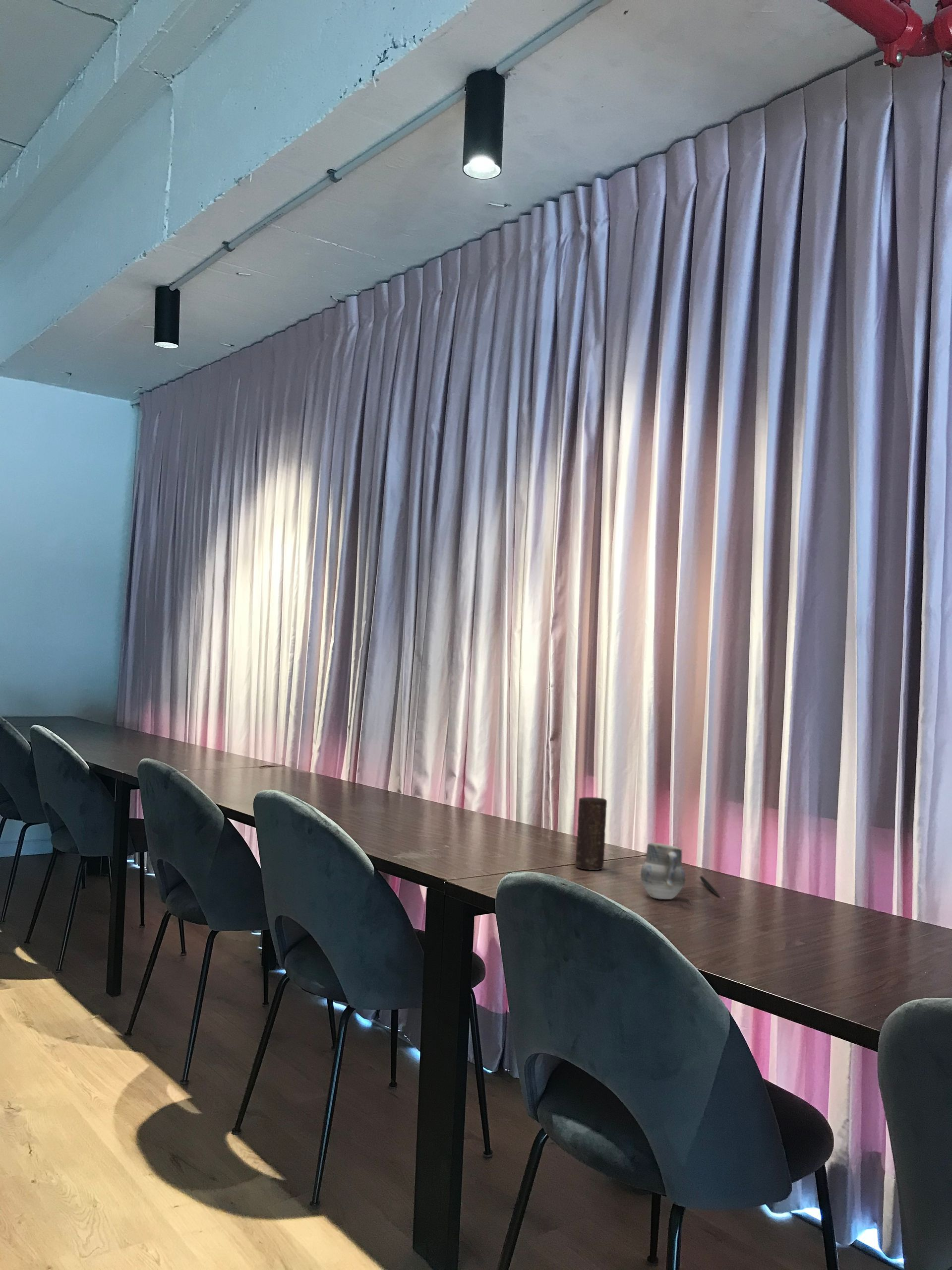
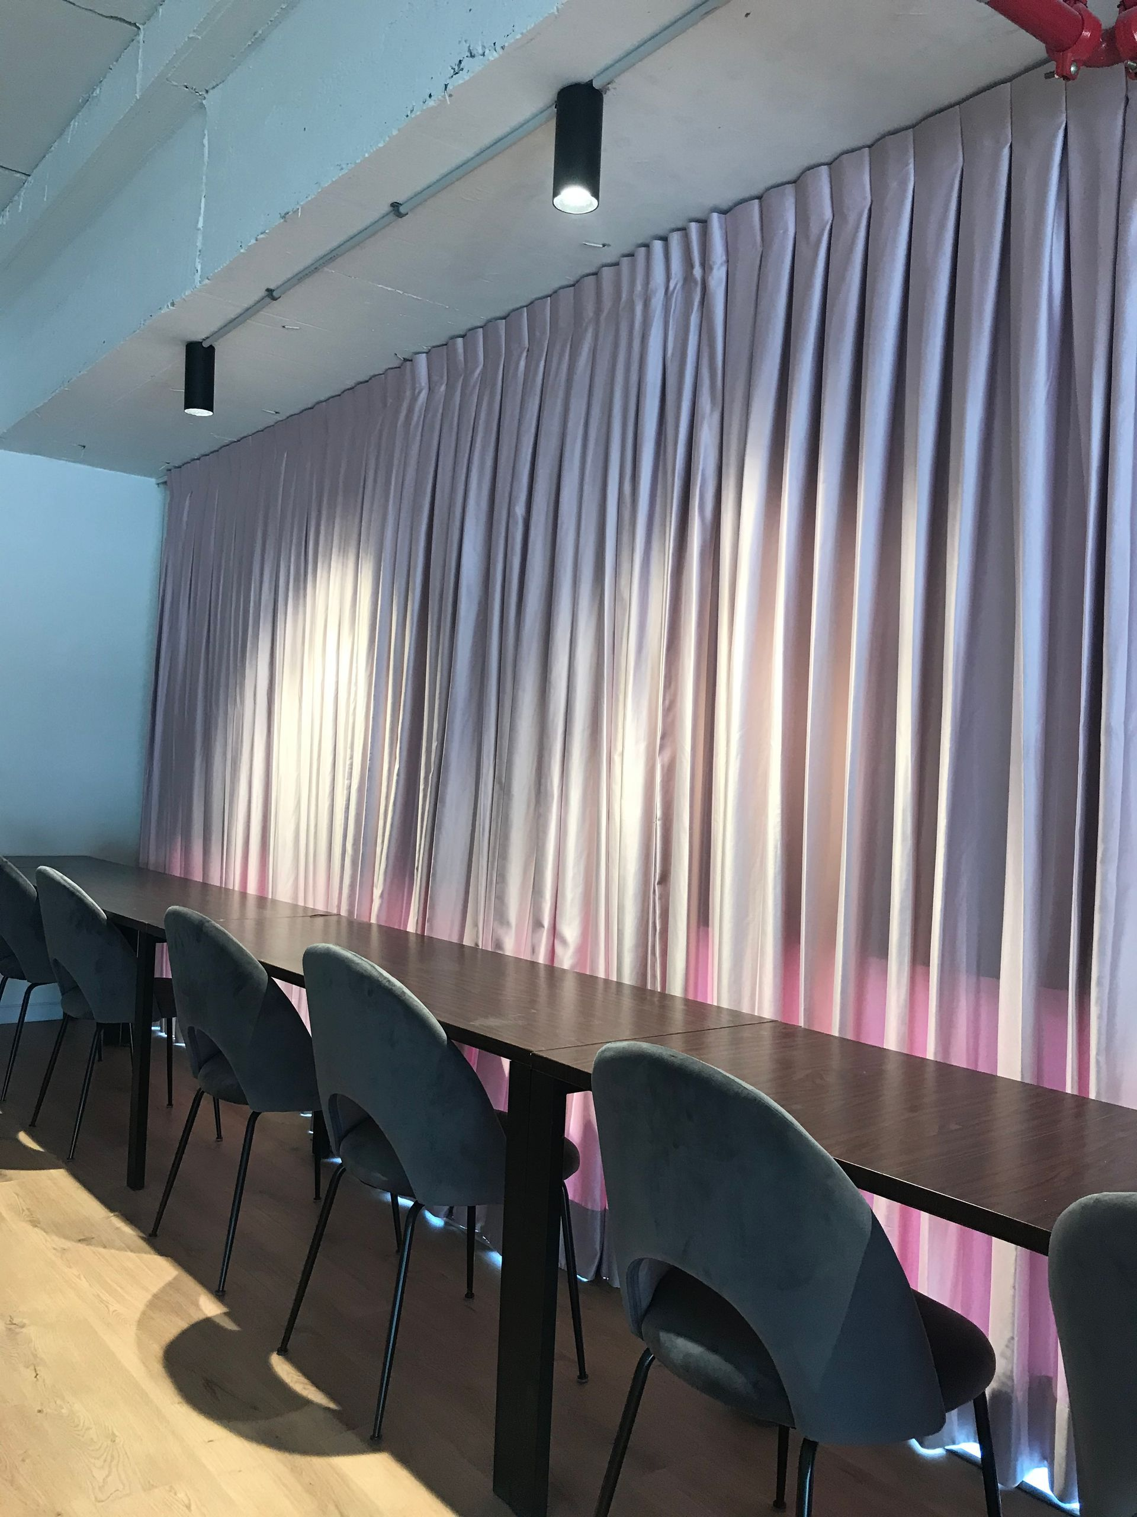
- pen (709, 886)
- candle (591, 833)
- cup (664, 871)
